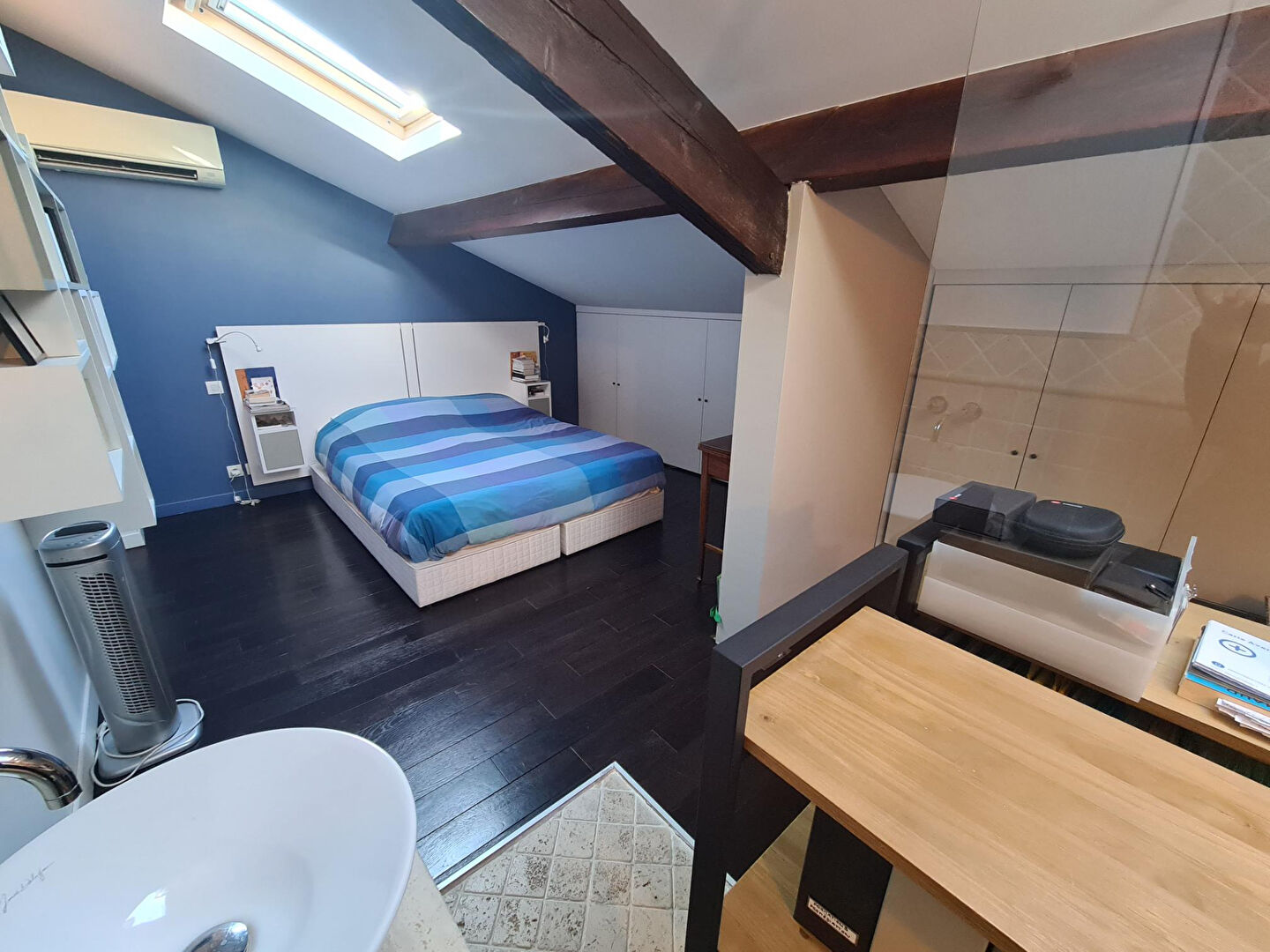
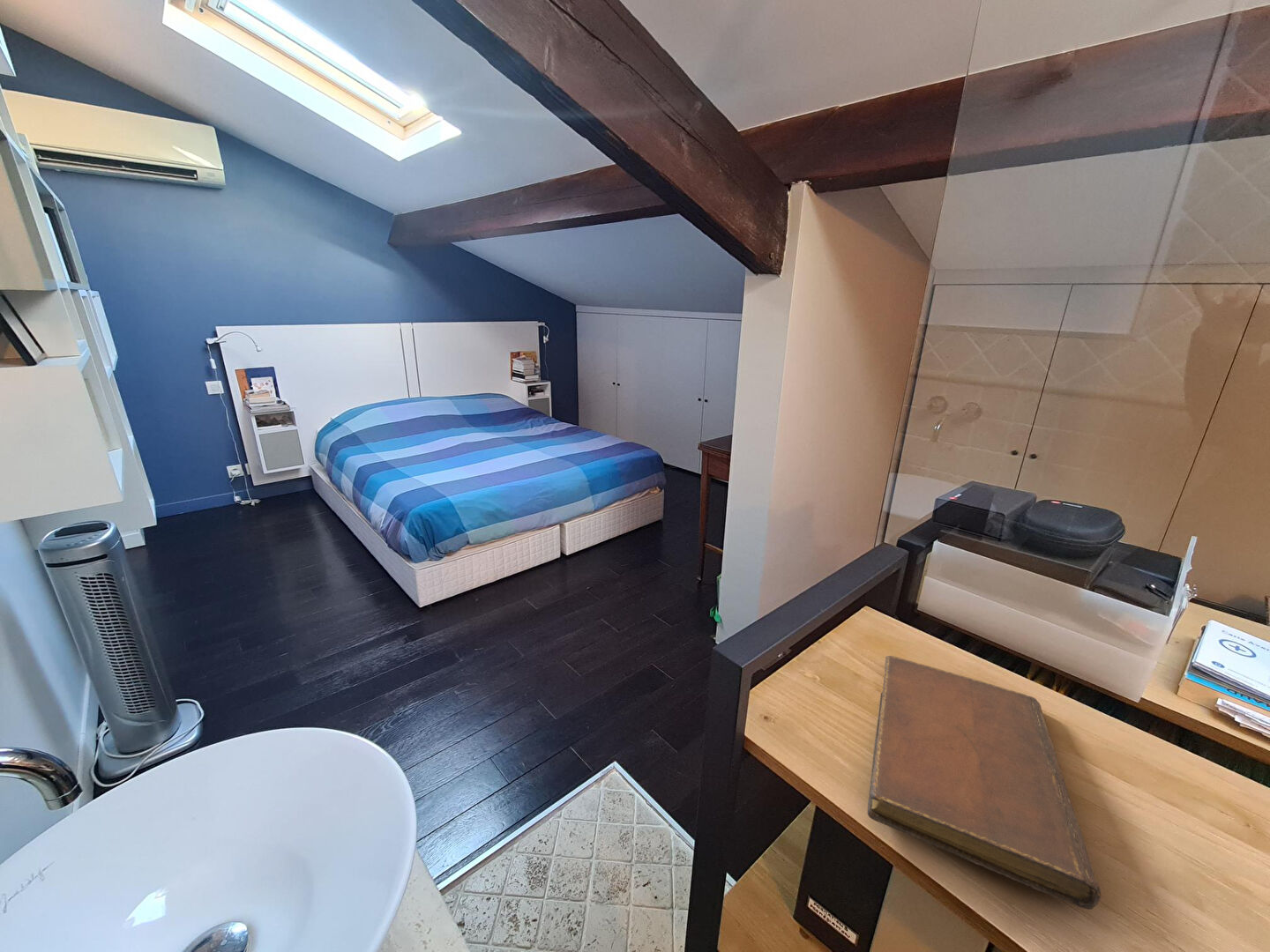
+ notebook (964, 750)
